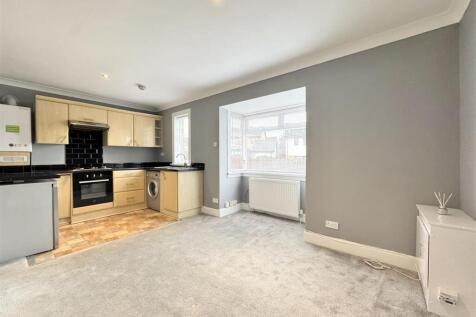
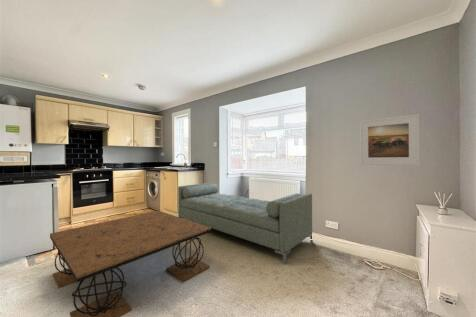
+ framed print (387, 141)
+ sofa (236, 210)
+ coffee table (133, 250)
